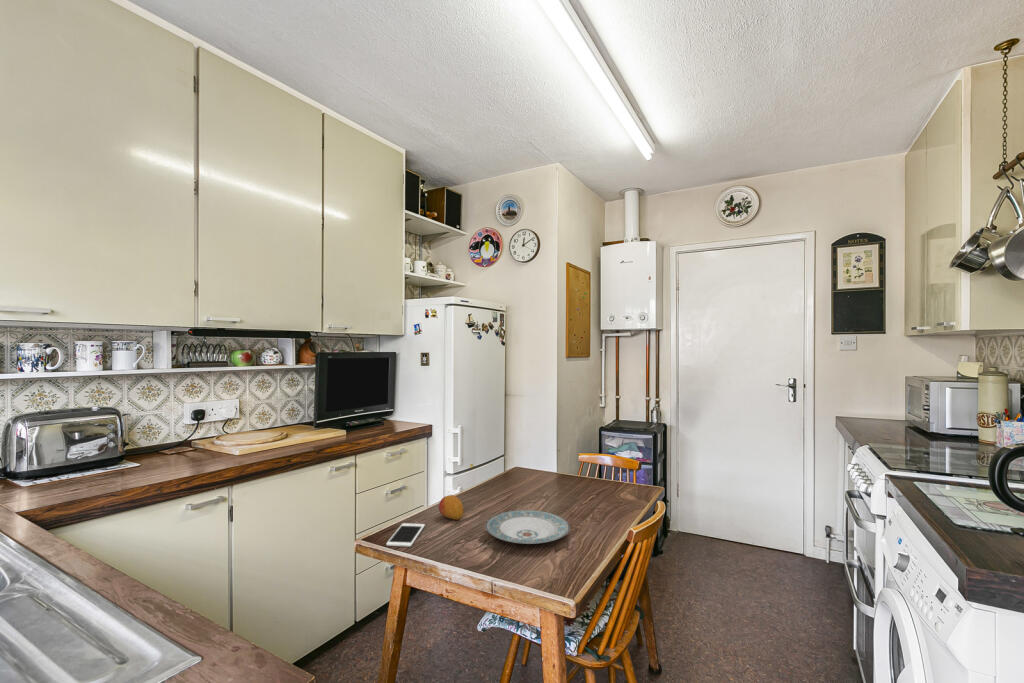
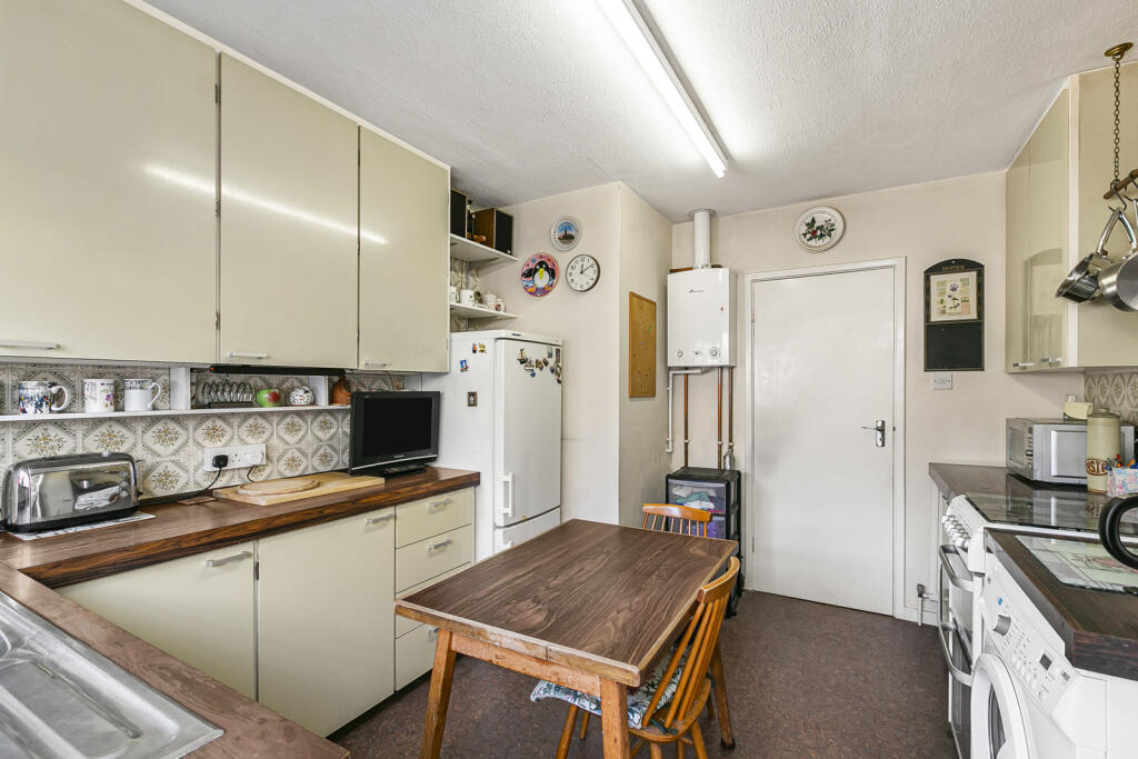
- fruit (451, 507)
- cell phone (406, 534)
- plate (527, 530)
